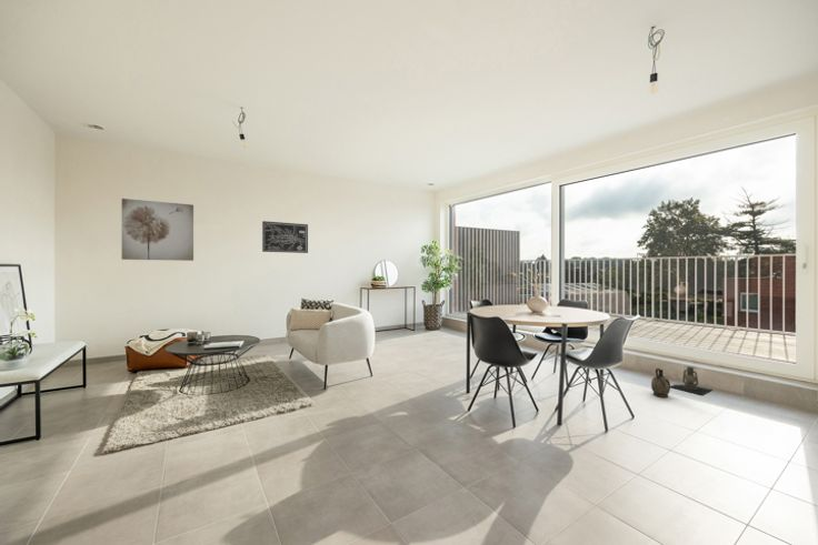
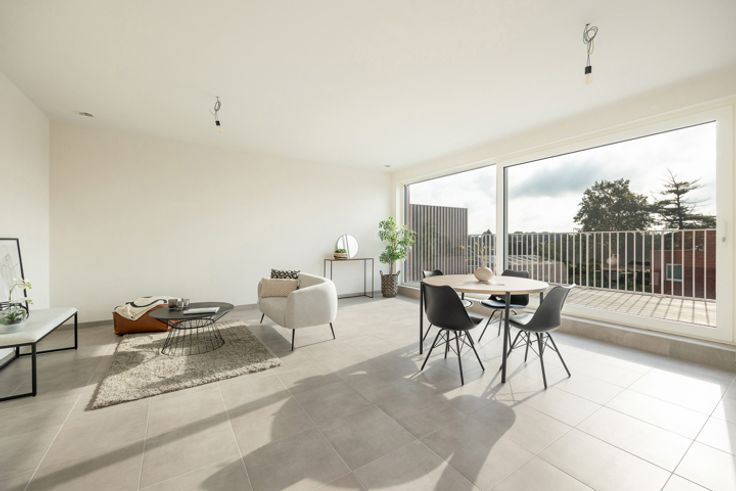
- ceramic jug (660, 381)
- wall art (159, 231)
- lantern (690, 372)
- wall art (286, 238)
